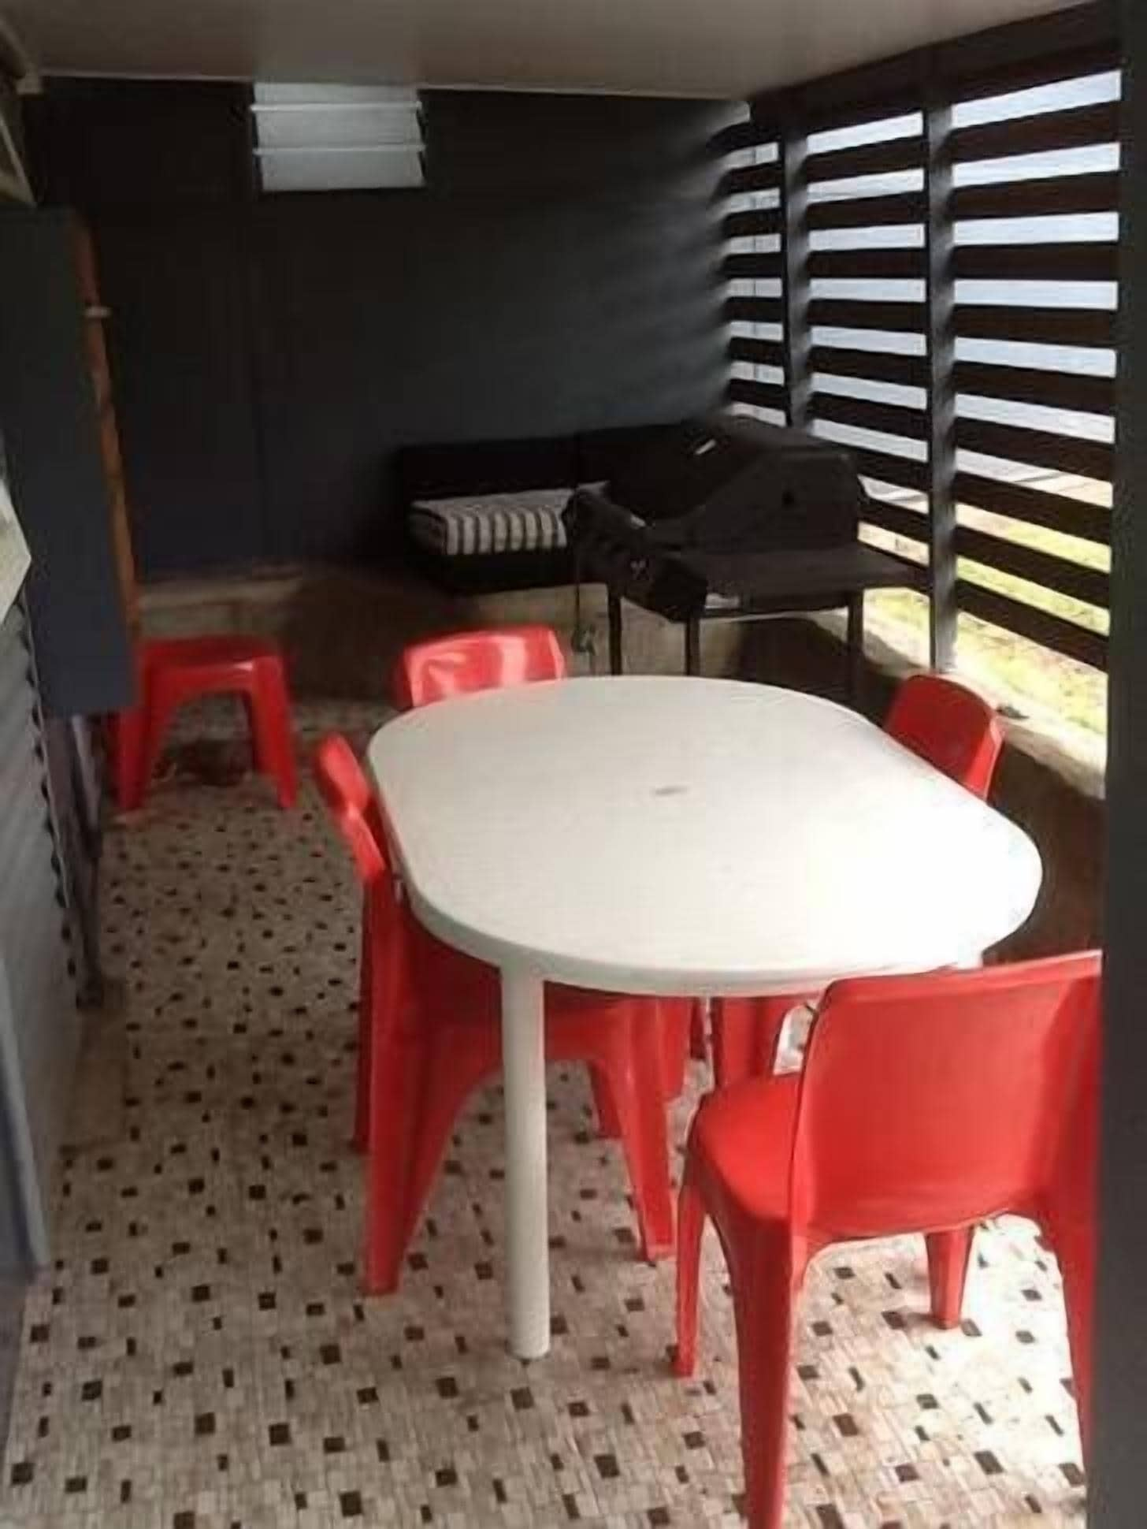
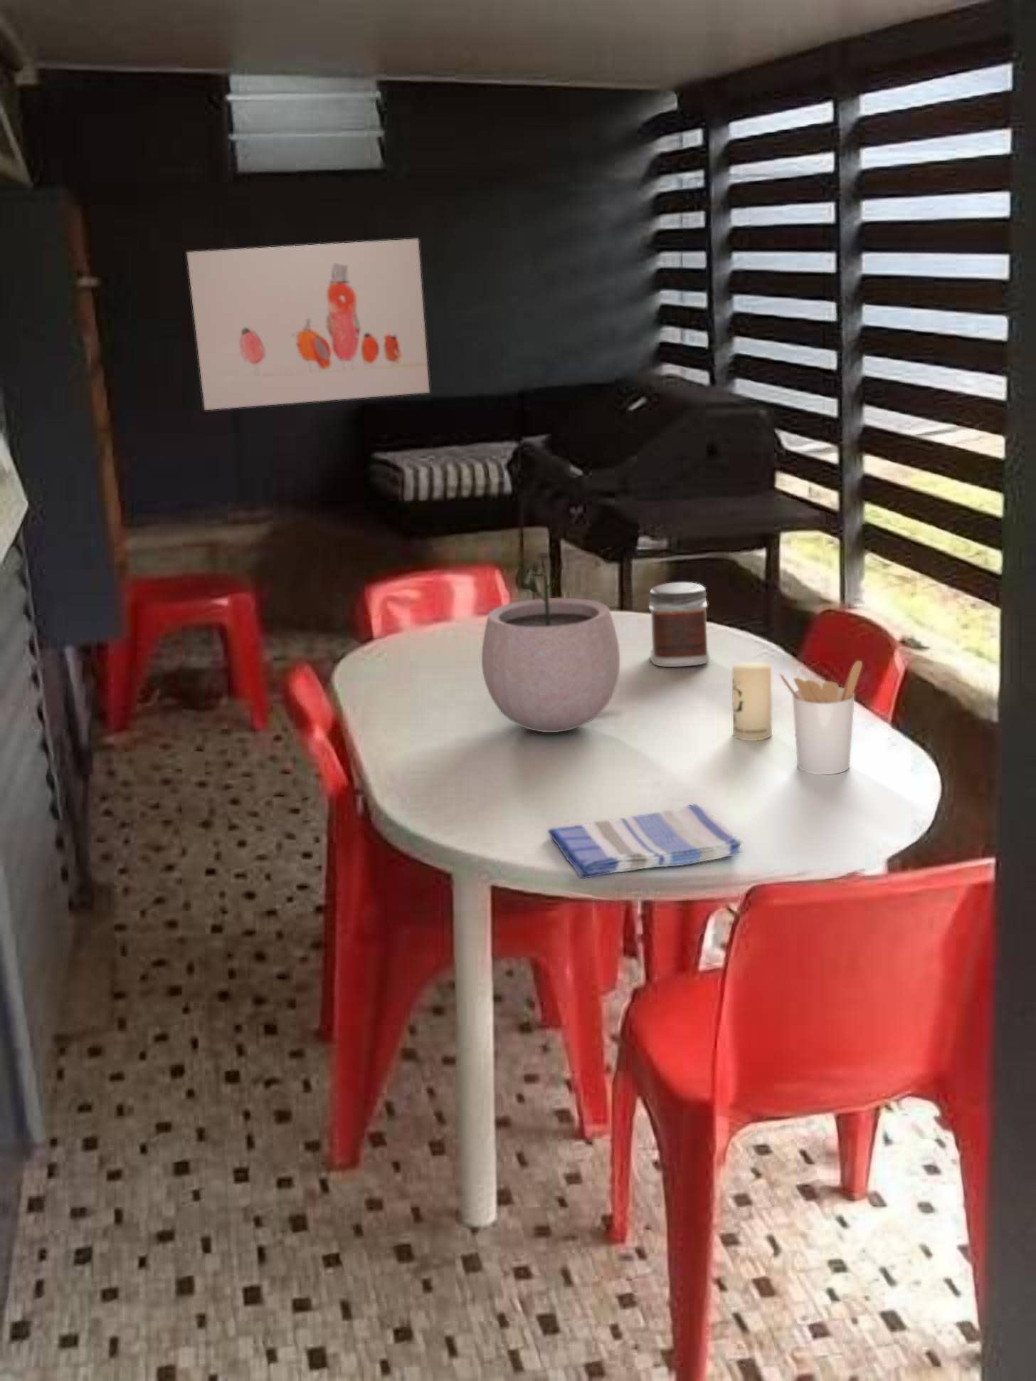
+ candle (751, 701)
+ plant pot (550, 644)
+ dish towel (643, 838)
+ utensil holder (822, 717)
+ wall art (311, 324)
+ jar (678, 624)
